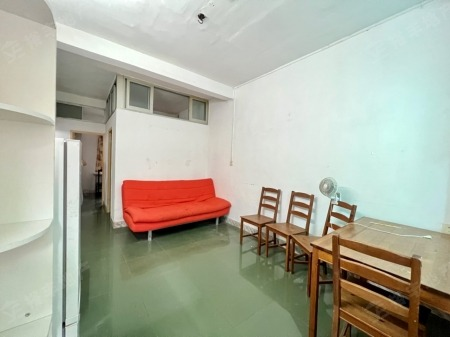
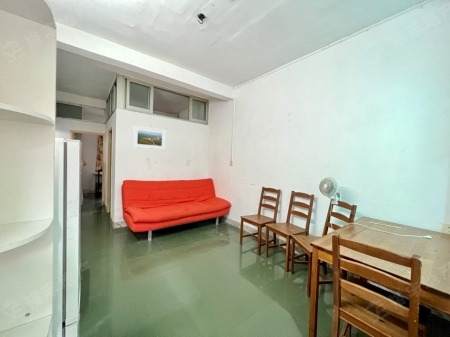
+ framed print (150, 138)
